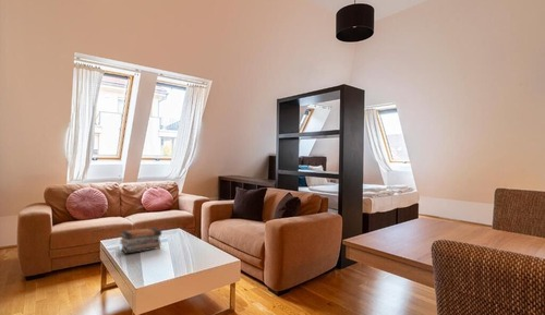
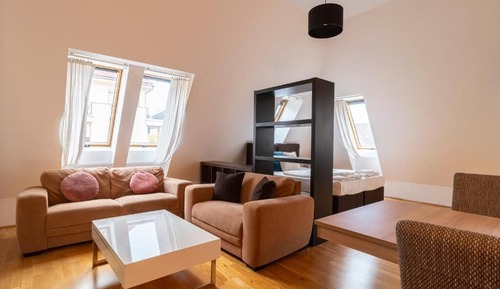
- book stack (140, 240)
